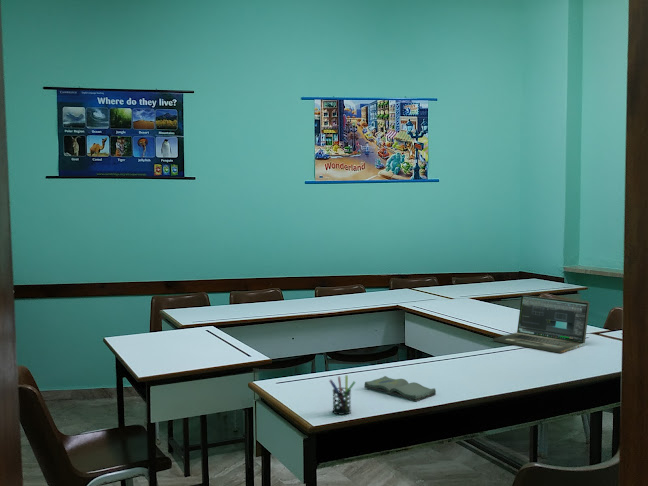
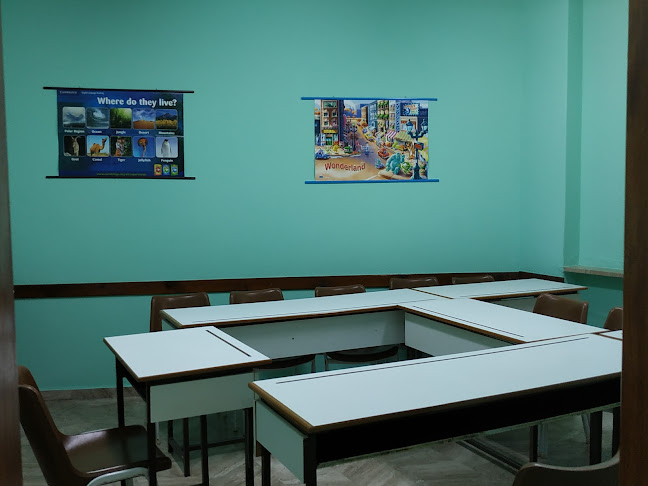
- pen holder (343, 393)
- diary (399, 387)
- laptop (540, 322)
